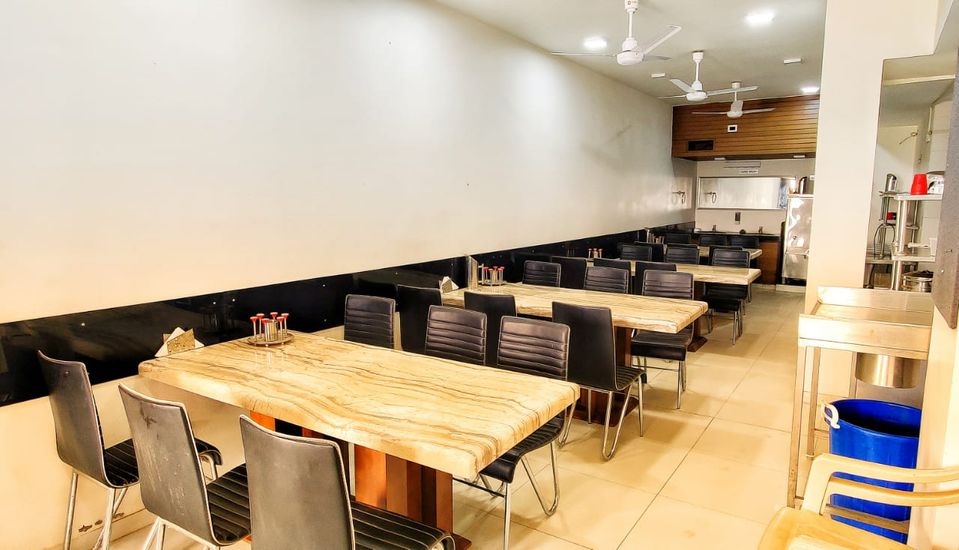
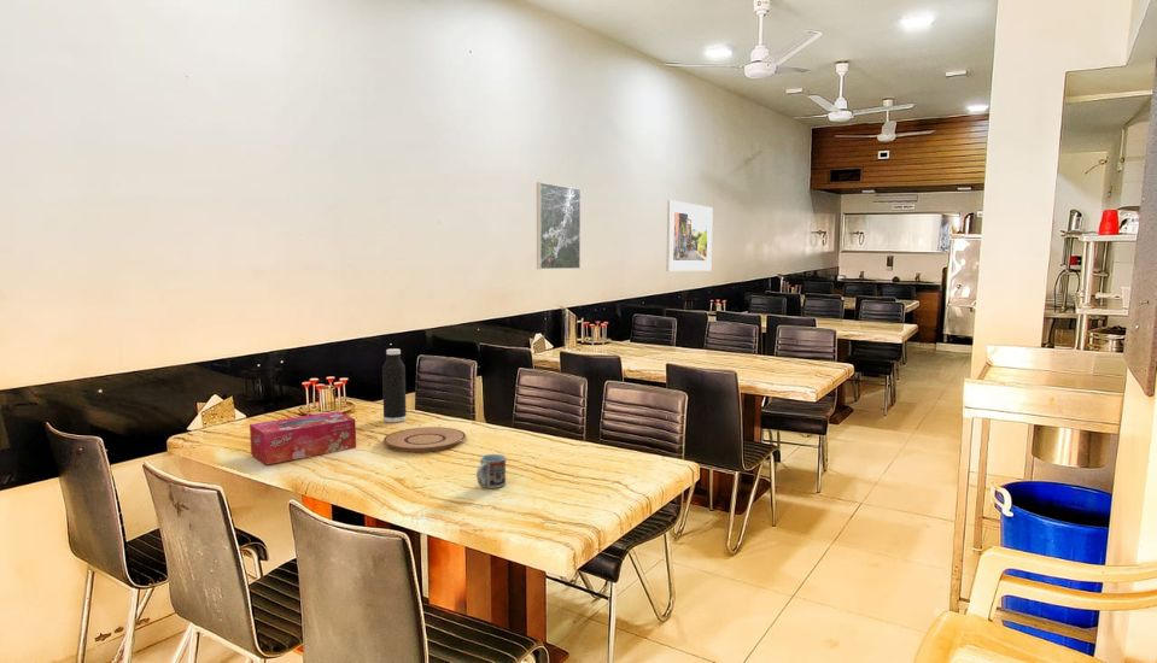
+ cup (490, 471)
+ plate (425, 439)
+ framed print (559, 227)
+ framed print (690, 237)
+ tissue box (303, 435)
+ water bottle (393, 385)
